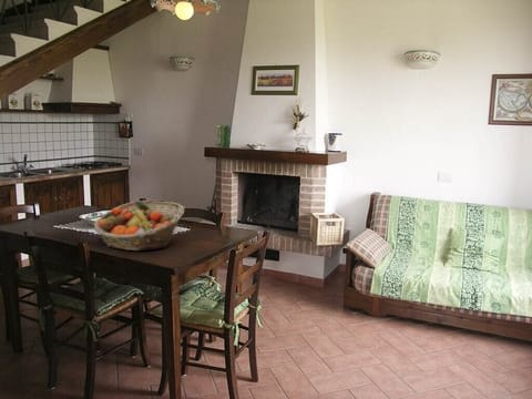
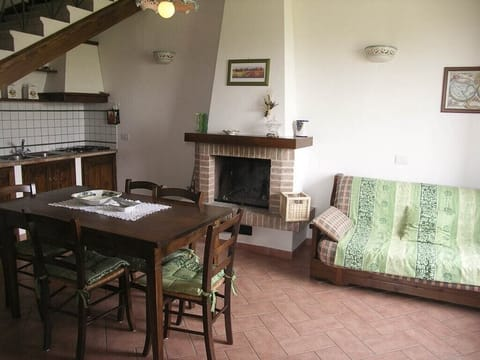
- fruit basket (140, 224)
